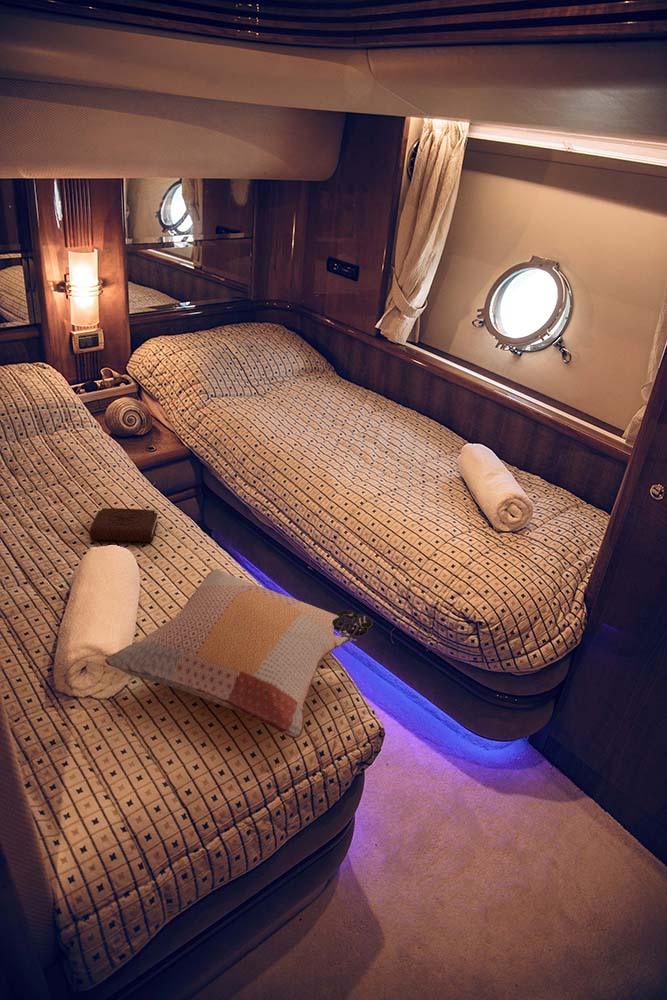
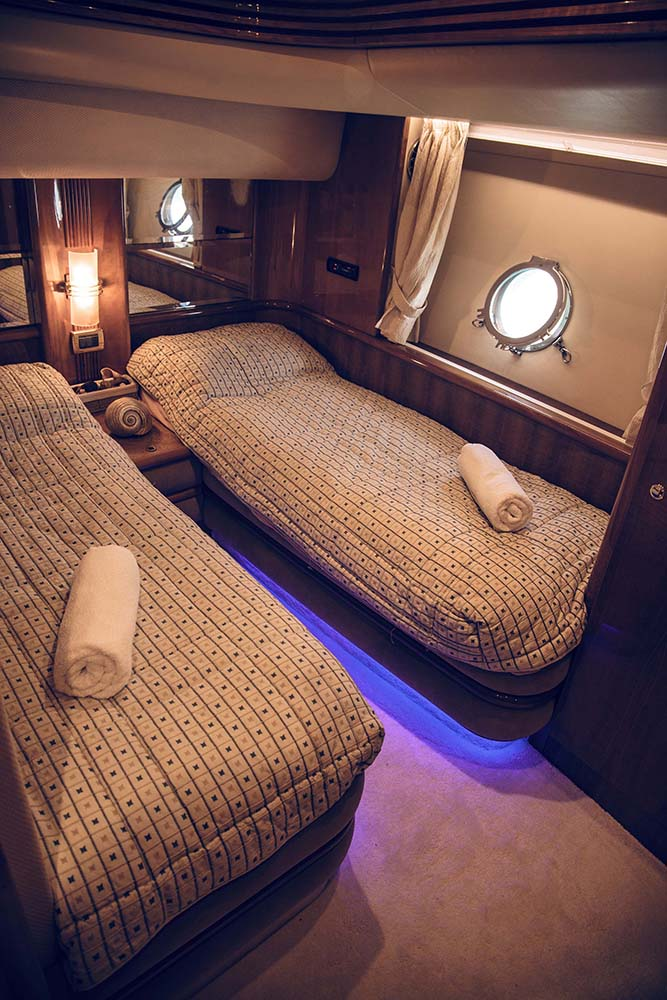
- book (125, 524)
- decorative pillow (249, 639)
